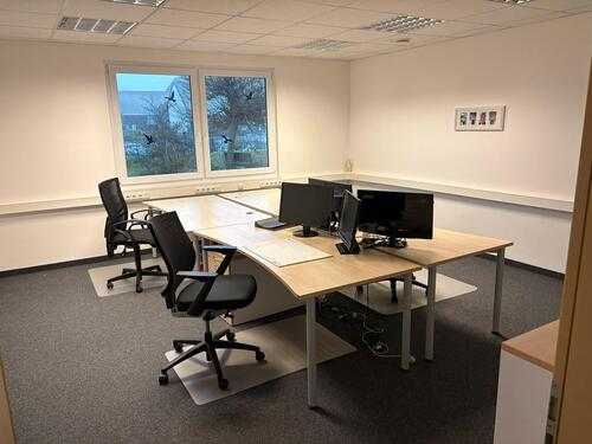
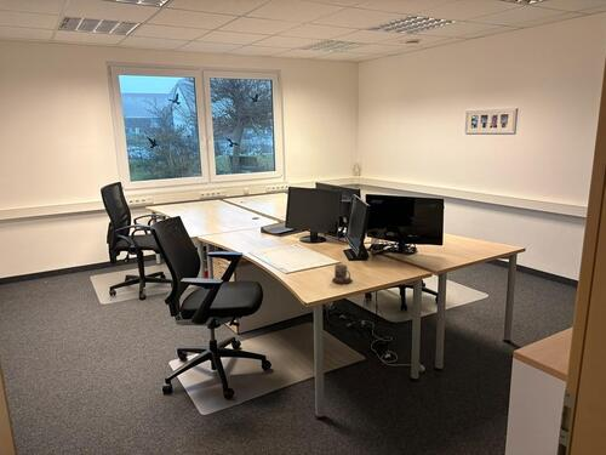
+ mug (342, 273)
